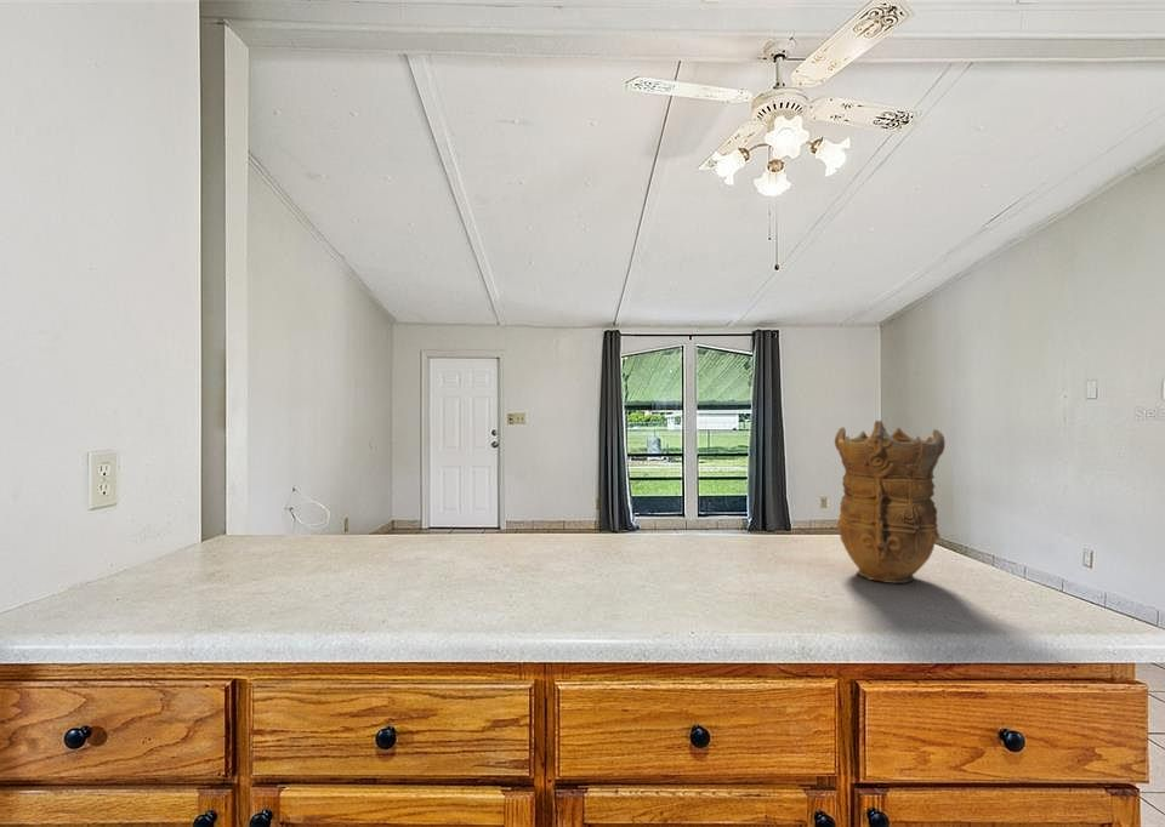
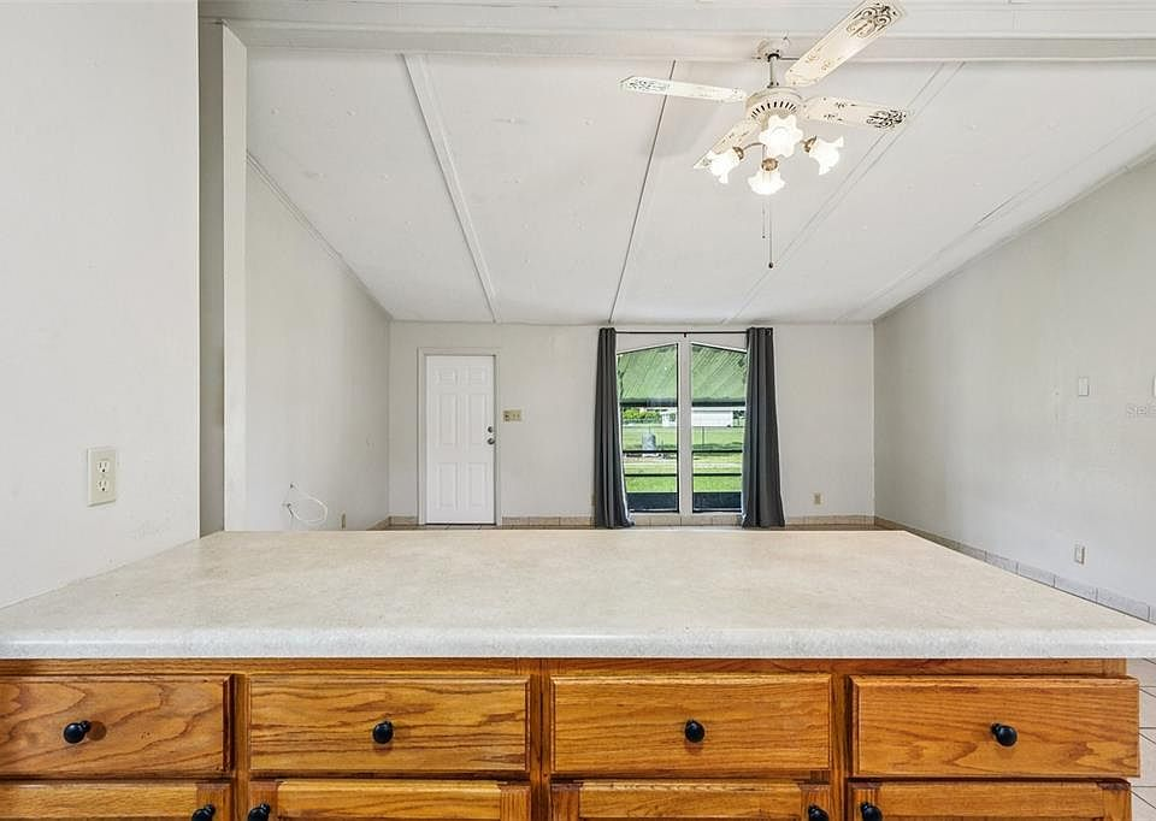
- vase (887, 496)
